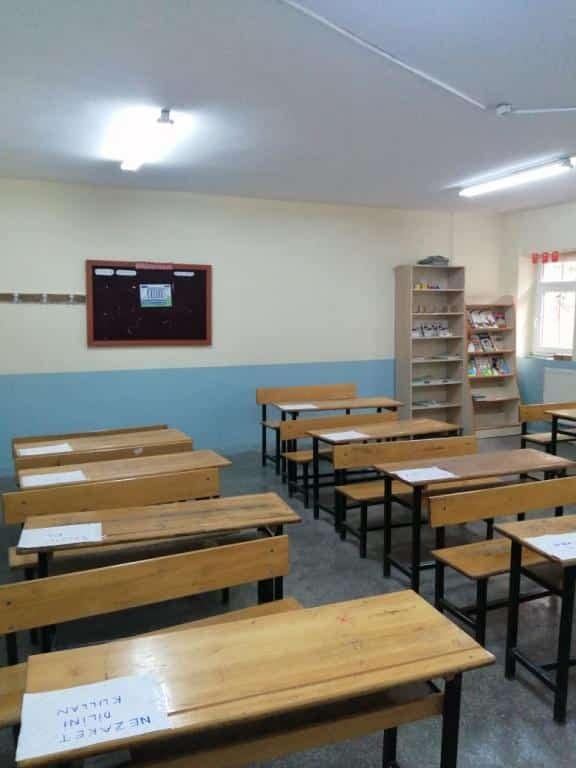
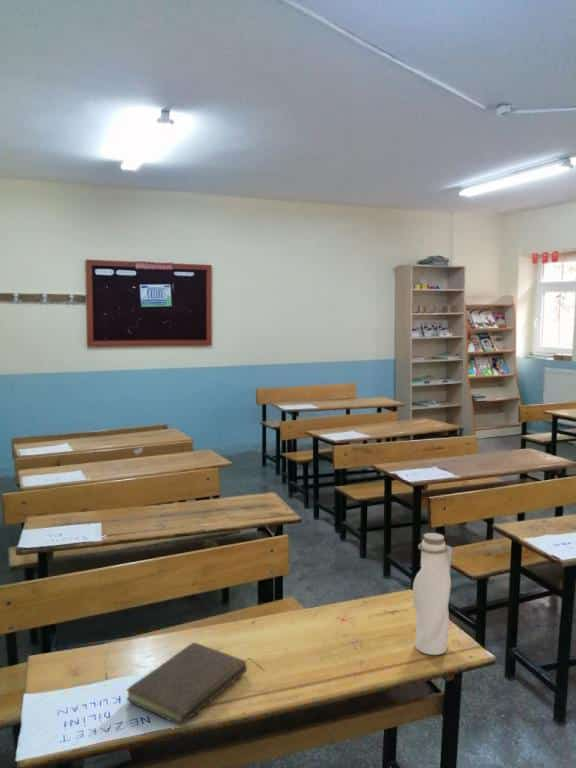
+ book (198, 682)
+ water bottle (433, 590)
